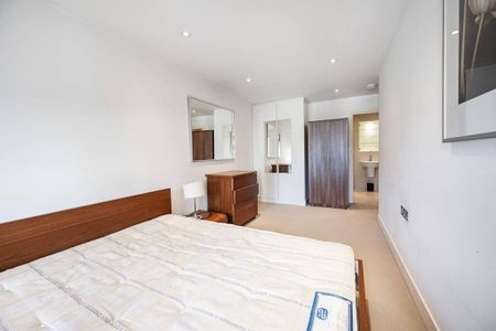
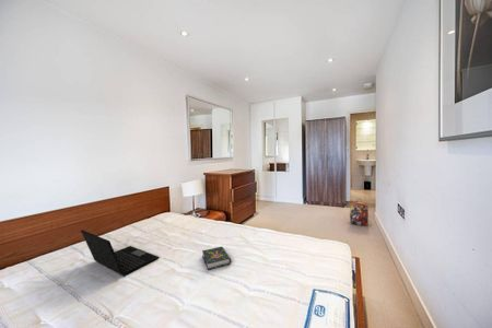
+ backpack (359, 211)
+ laptop (122, 248)
+ book (215, 257)
